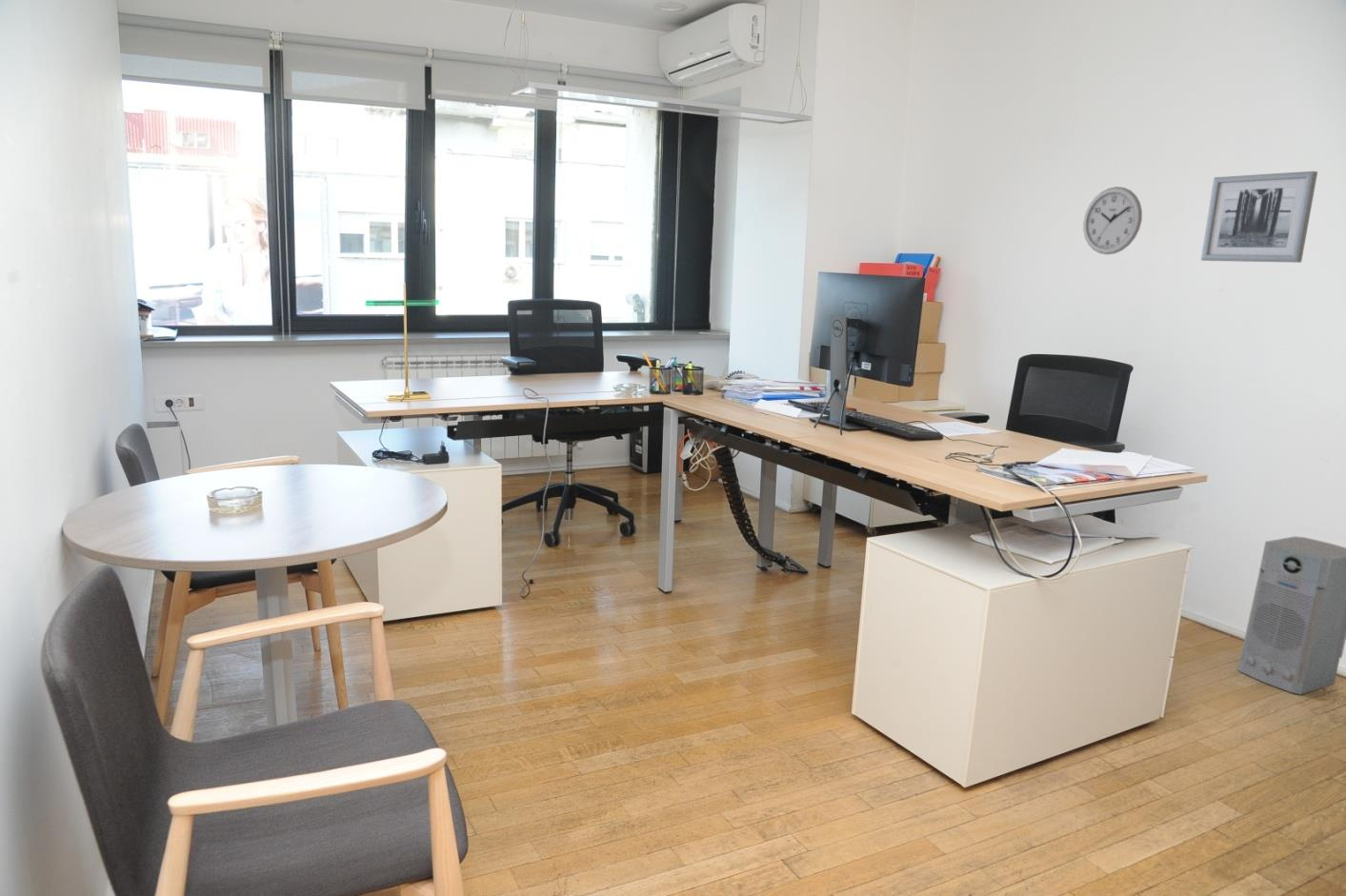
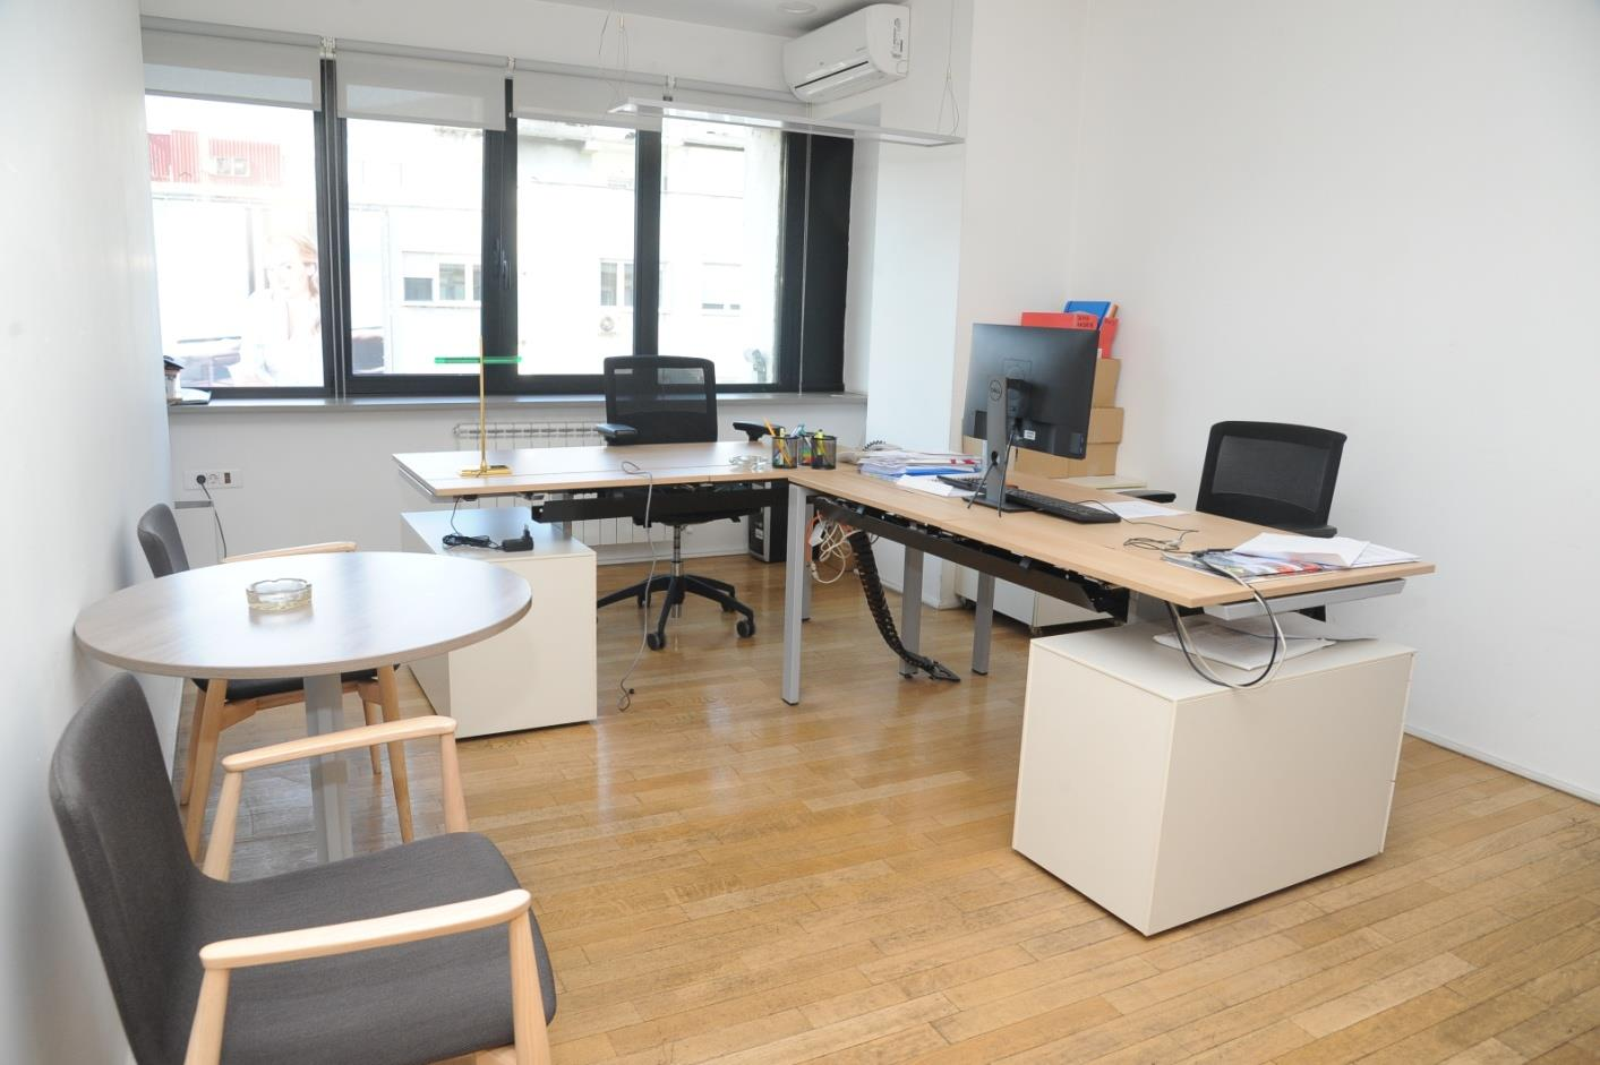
- air purifier (1299, 612)
- wall clock (1111, 220)
- wall art (1256, 218)
